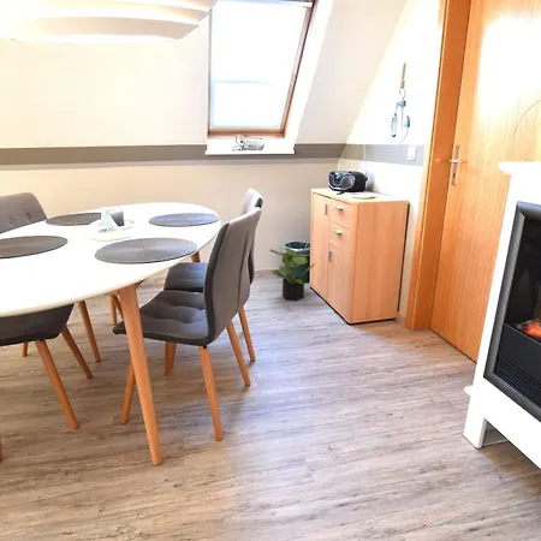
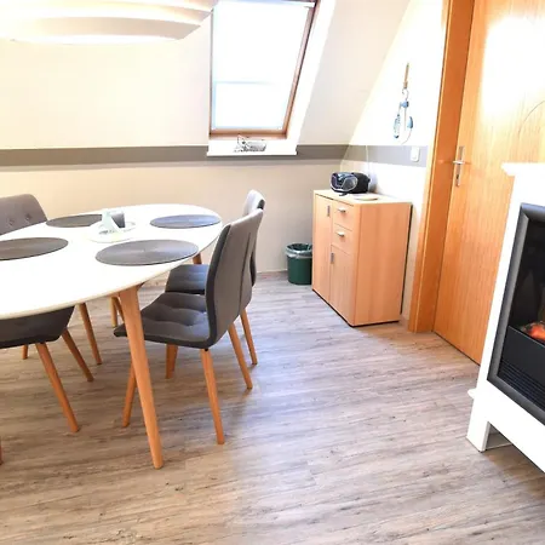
- potted plant (289, 272)
